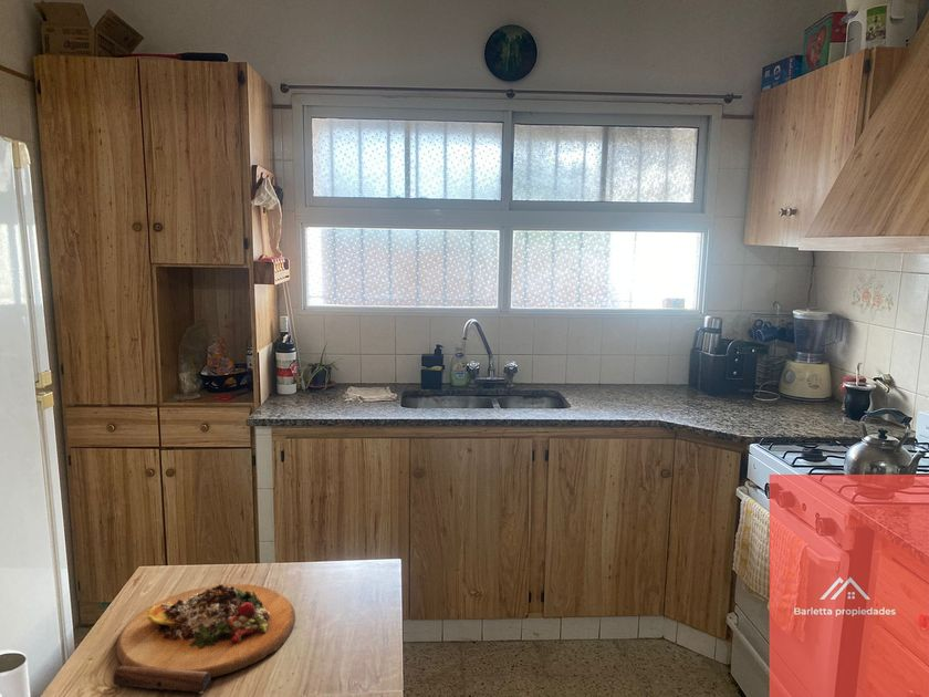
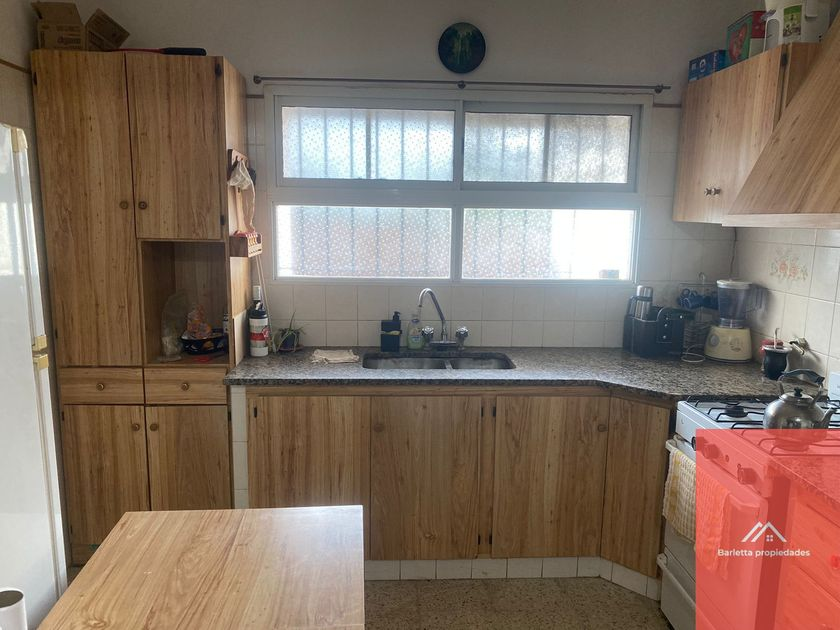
- cutting board (203, 615)
